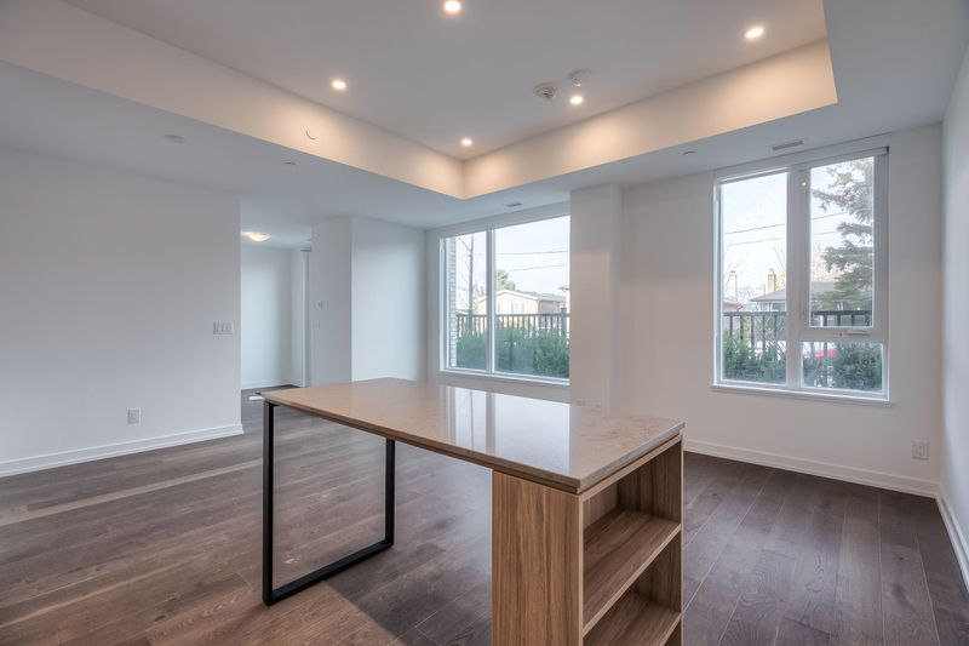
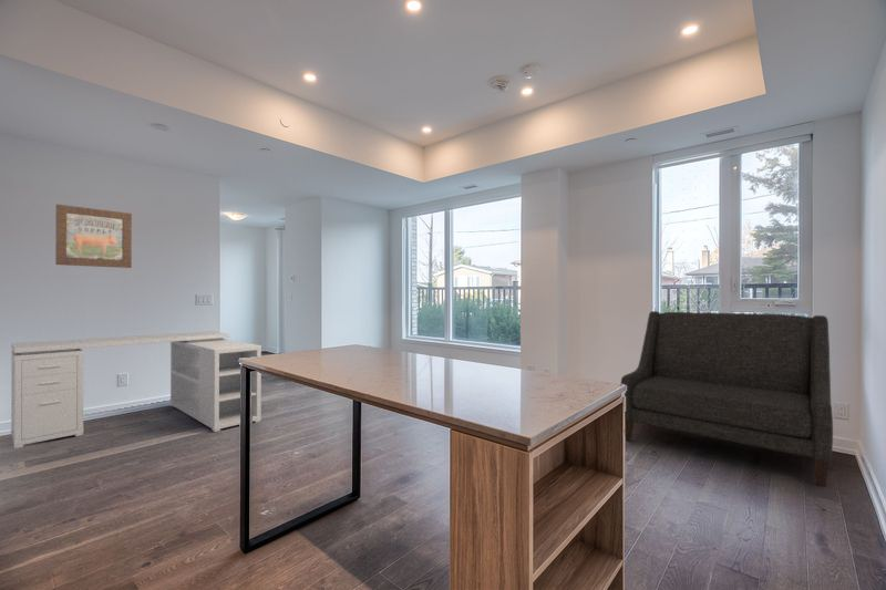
+ wall art (95, 237)
+ sofa (720, 380)
+ desk (171, 384)
